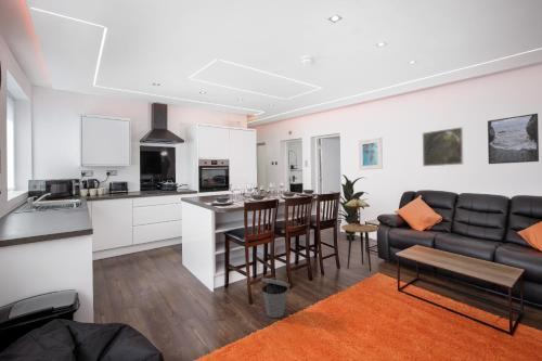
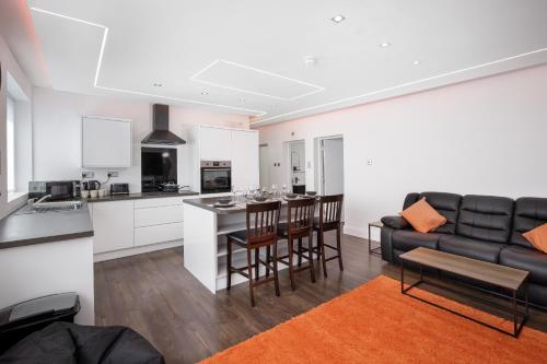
- side table (361, 247)
- indoor plant (348, 206)
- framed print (441, 147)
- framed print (512, 140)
- trash can (275, 294)
- table lamp (357, 210)
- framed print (370, 154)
